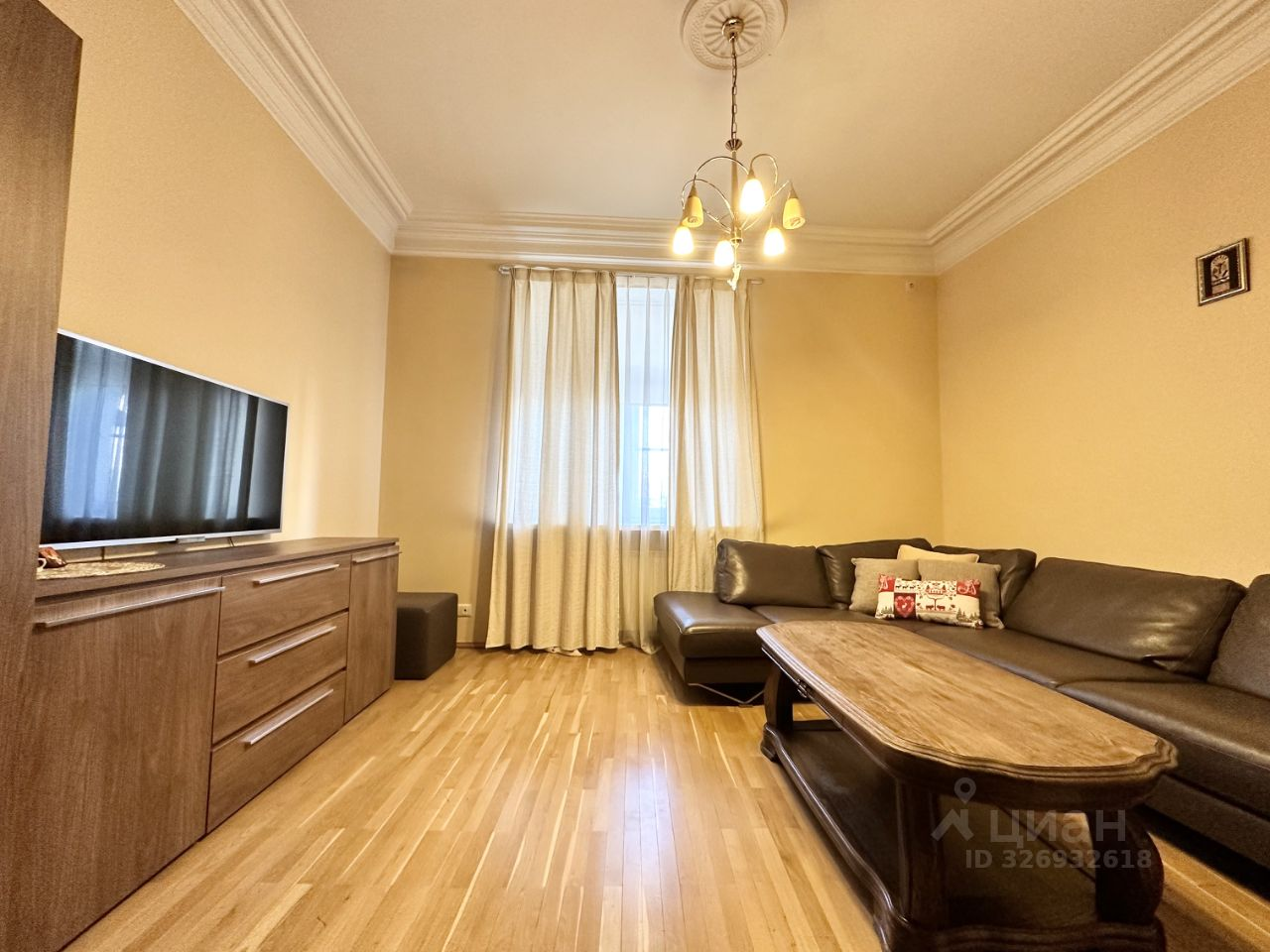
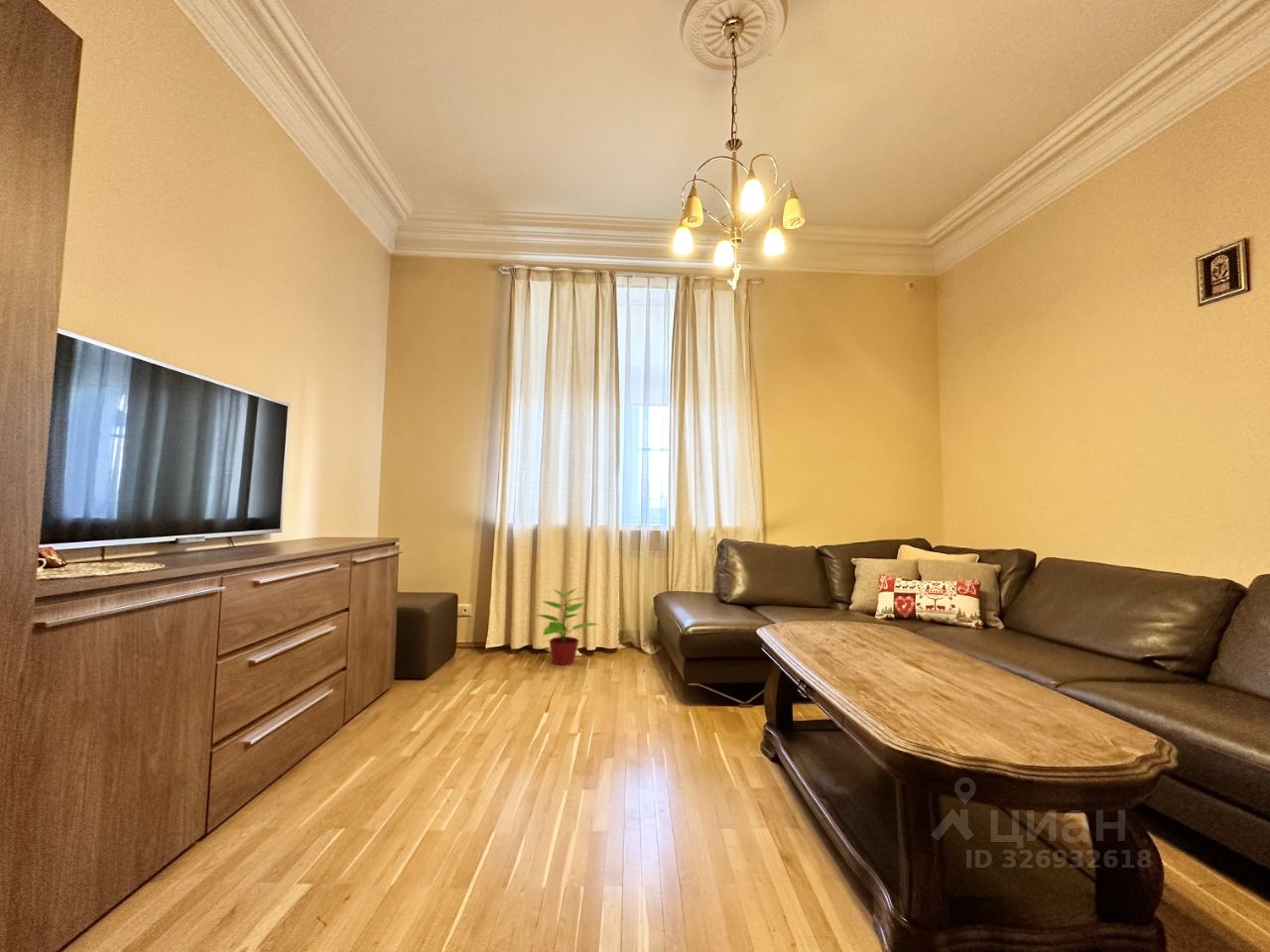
+ potted plant (564, 623)
